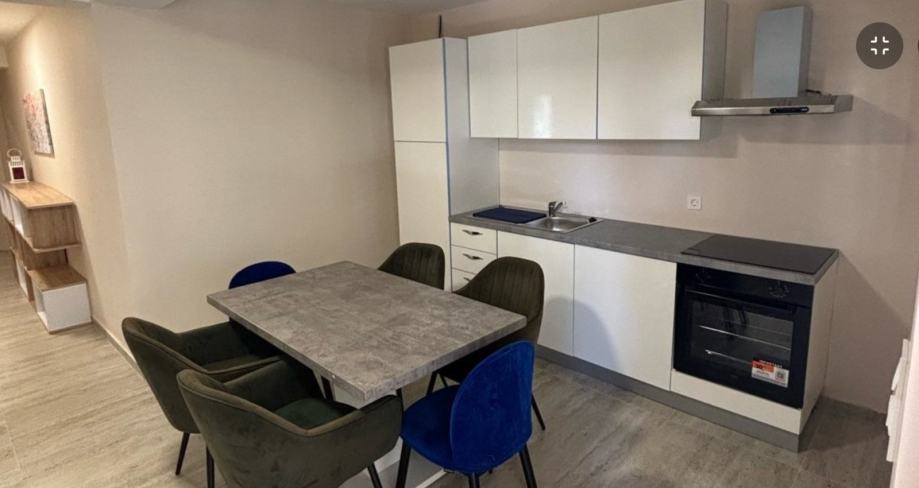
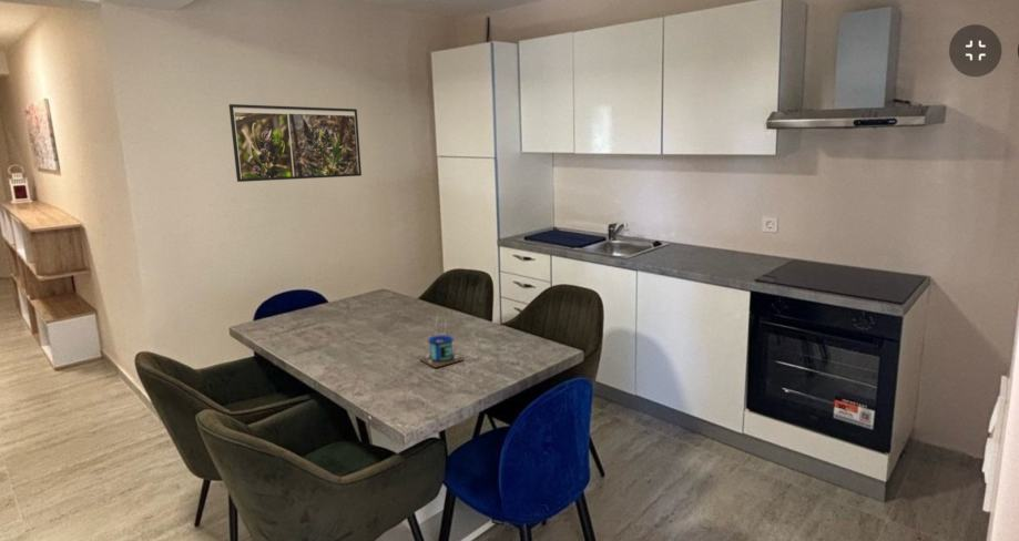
+ mug (439, 336)
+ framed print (300, 143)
